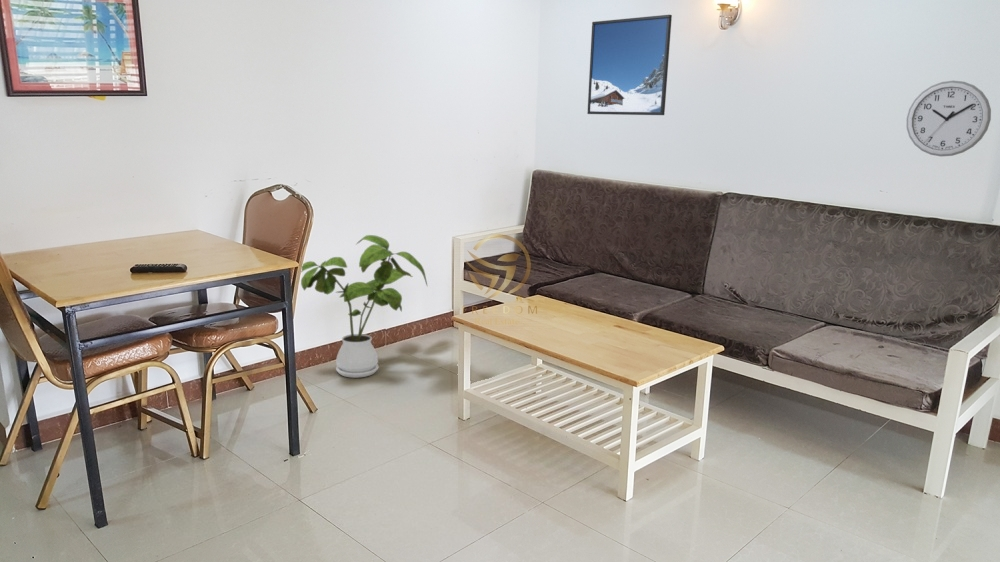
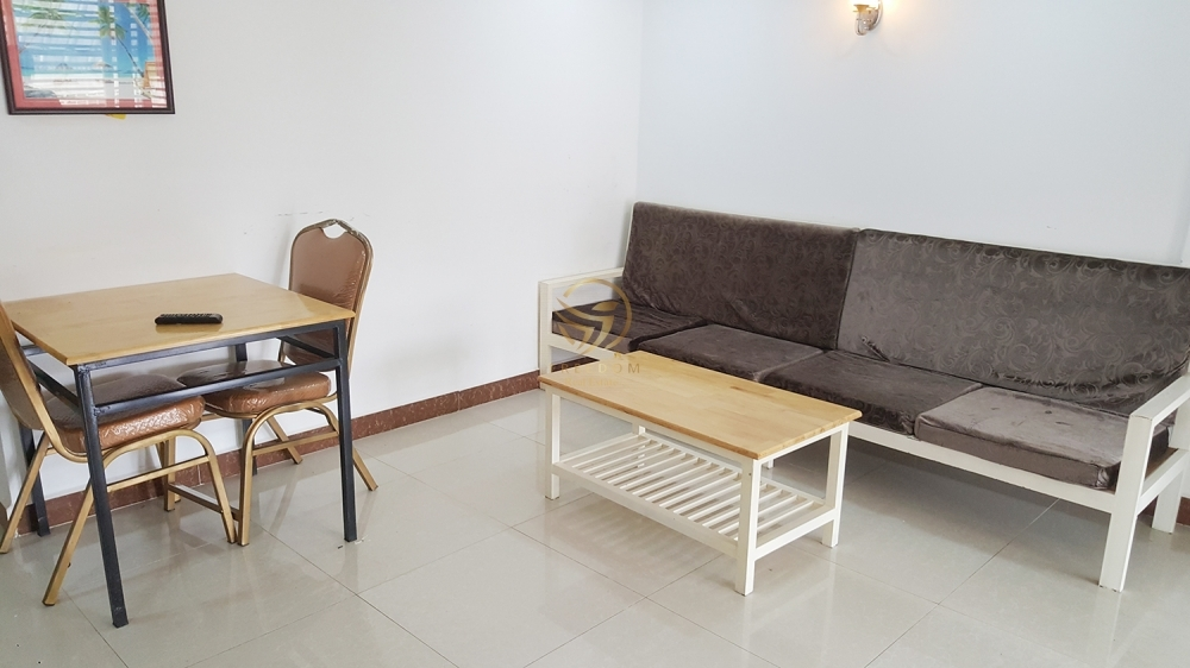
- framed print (627, 67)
- wall clock (946, 118)
- house plant (373, 305)
